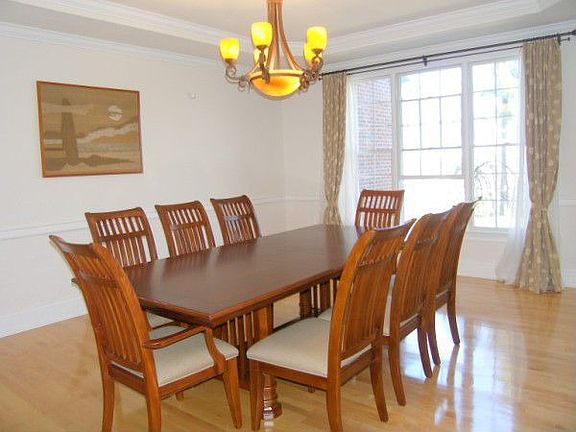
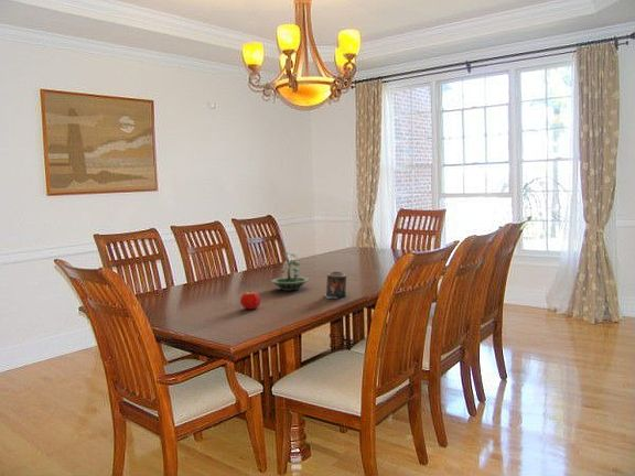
+ fruit (250, 299)
+ terrarium (288, 260)
+ candle (334, 284)
